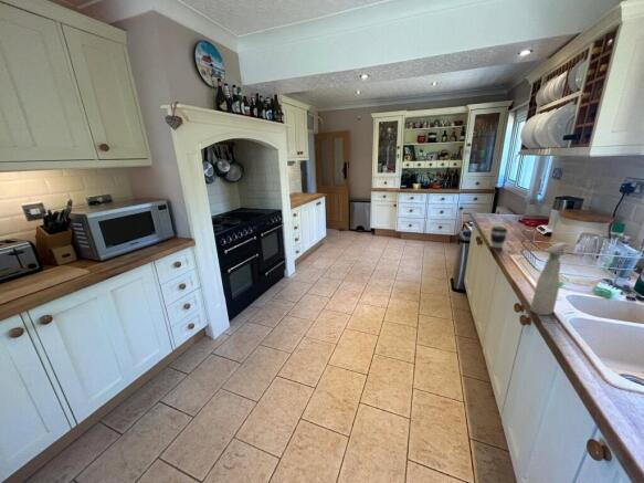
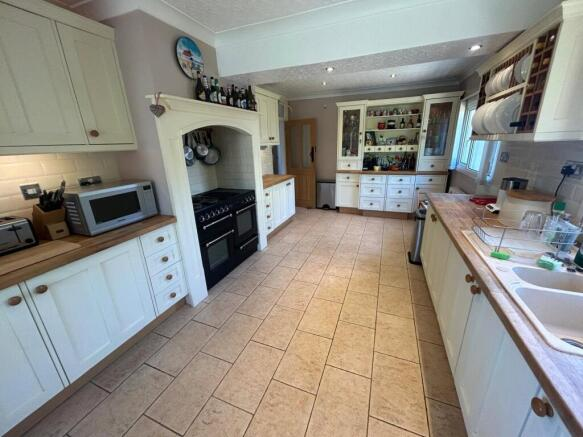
- spray bottle (549, 279)
- coffee cup (497, 237)
